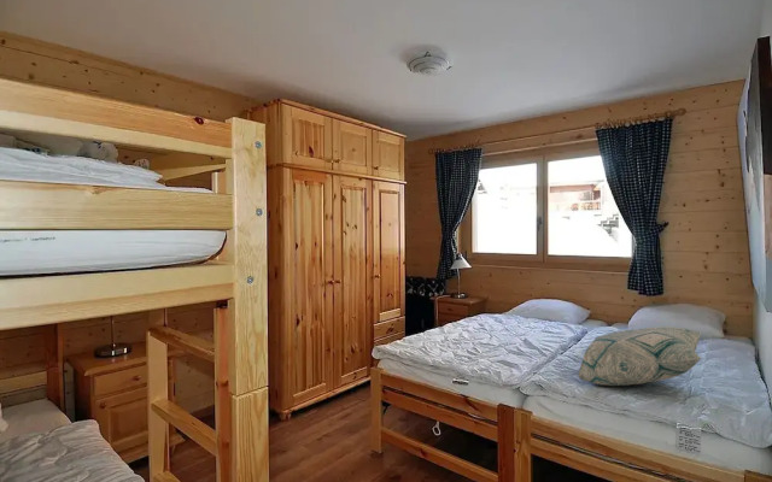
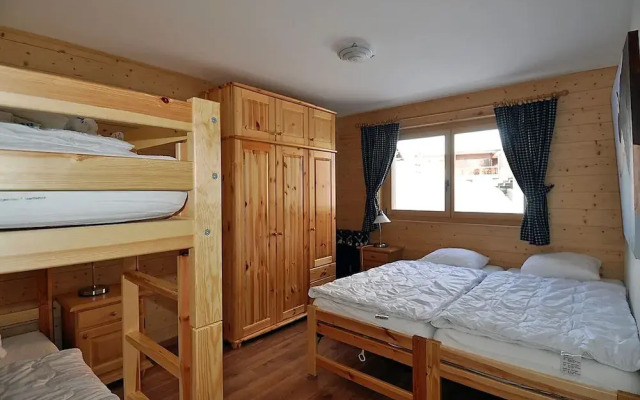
- decorative pillow (642, 355)
